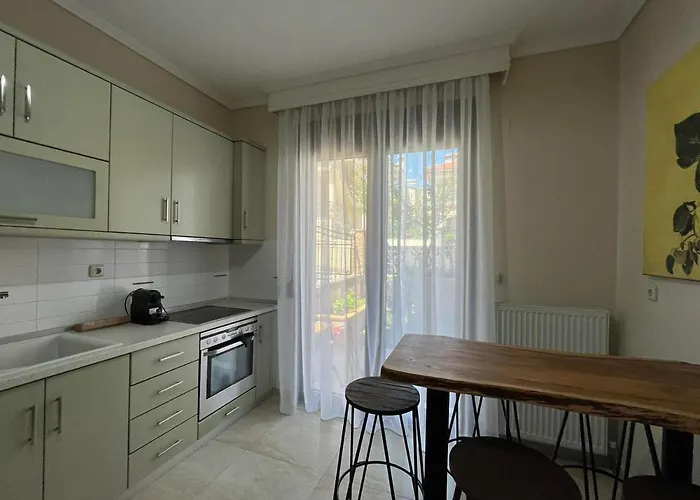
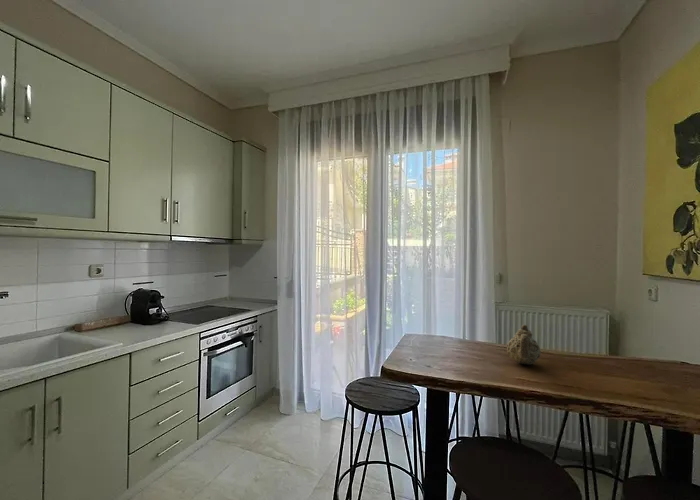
+ teapot (523, 344)
